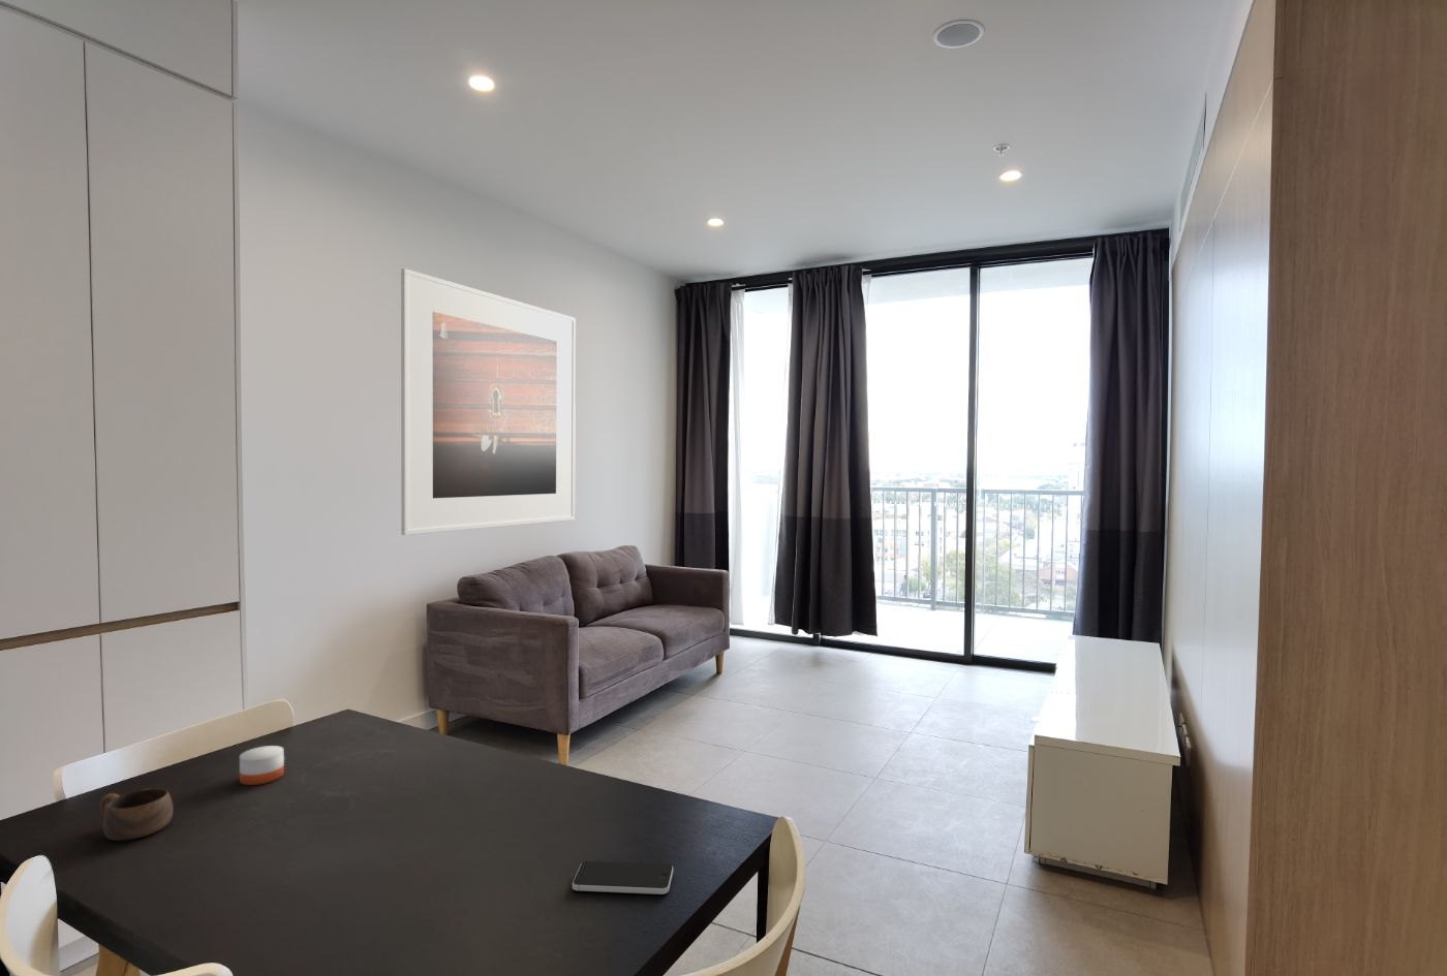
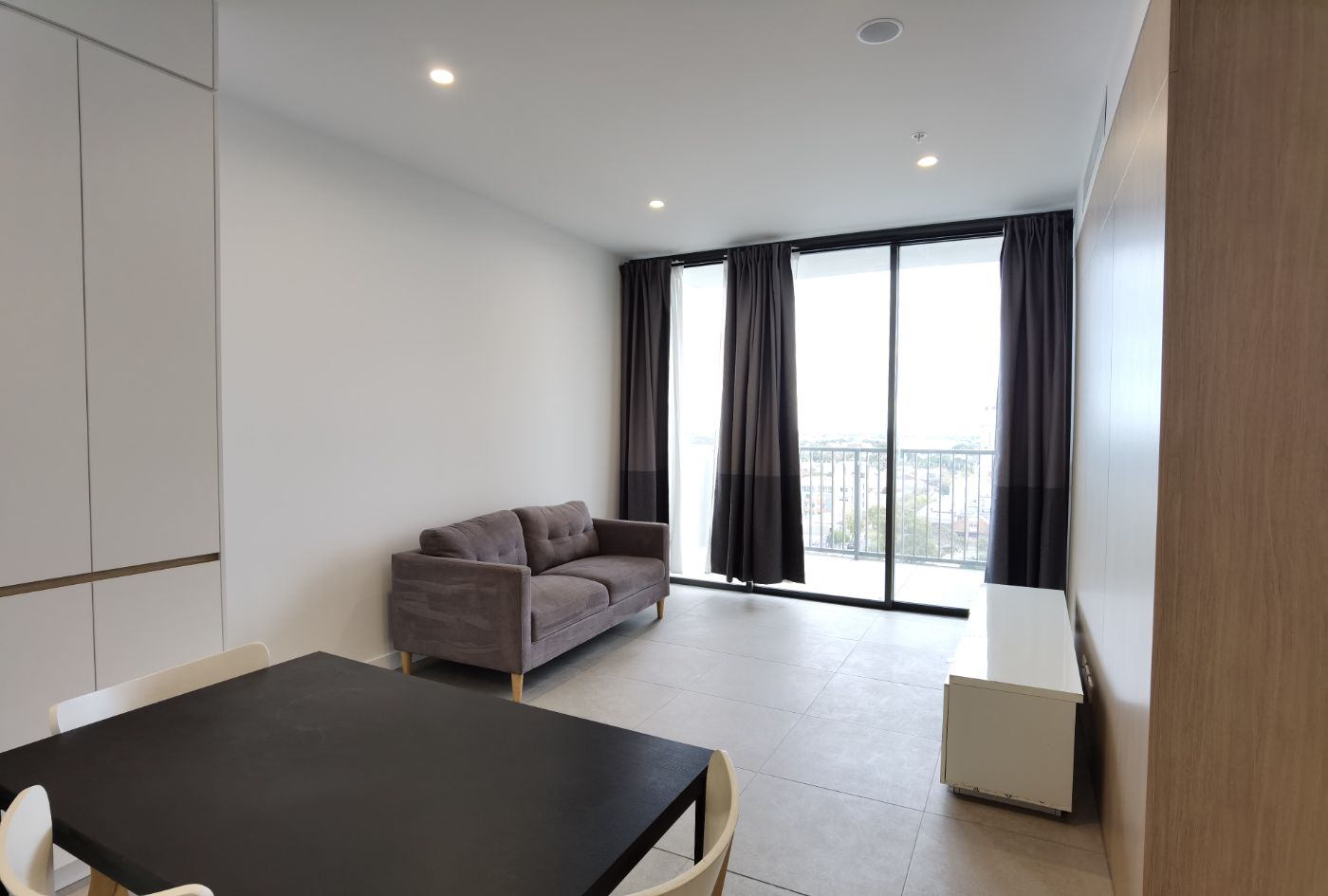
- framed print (499, 411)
- cup (133, 810)
- smartphone (623, 877)
- candle (262, 751)
